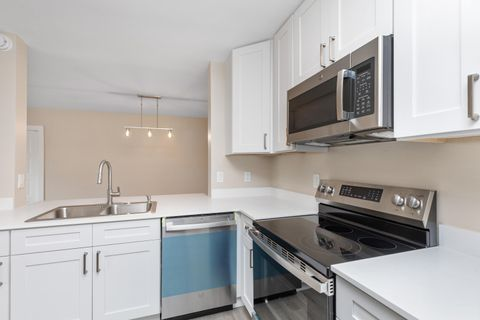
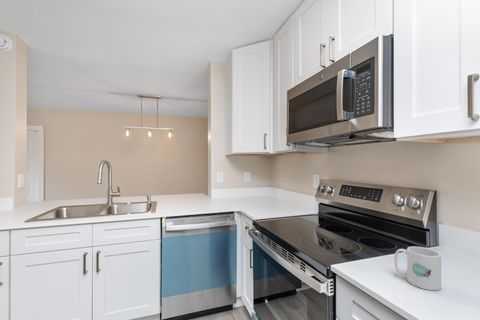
+ mug (416, 265)
